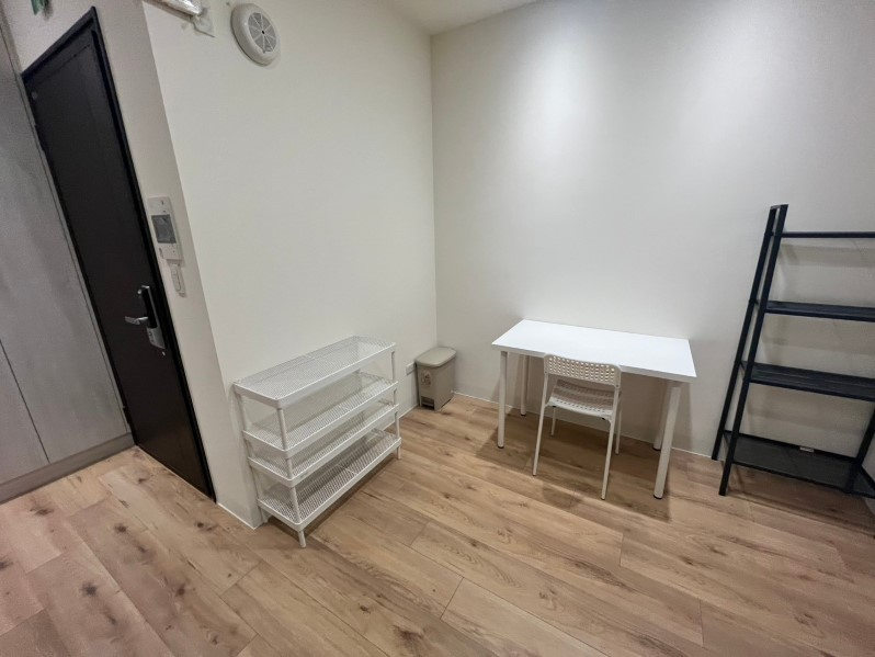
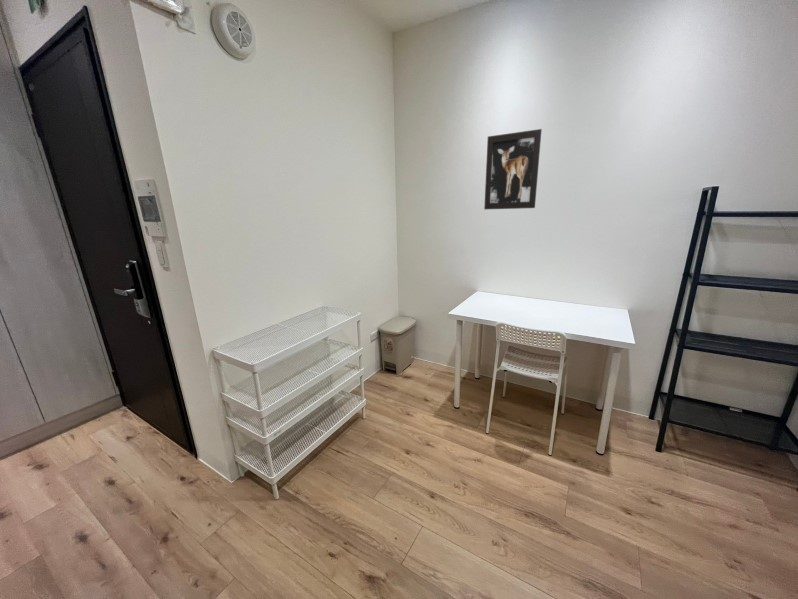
+ wall art (511, 171)
